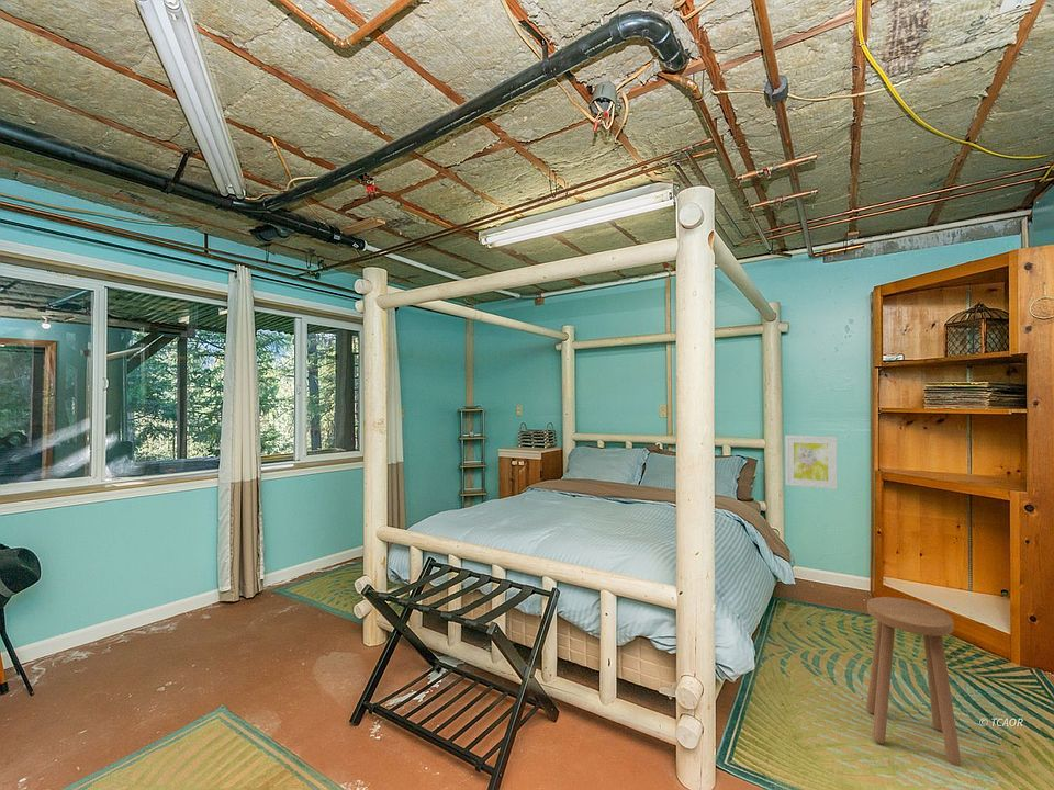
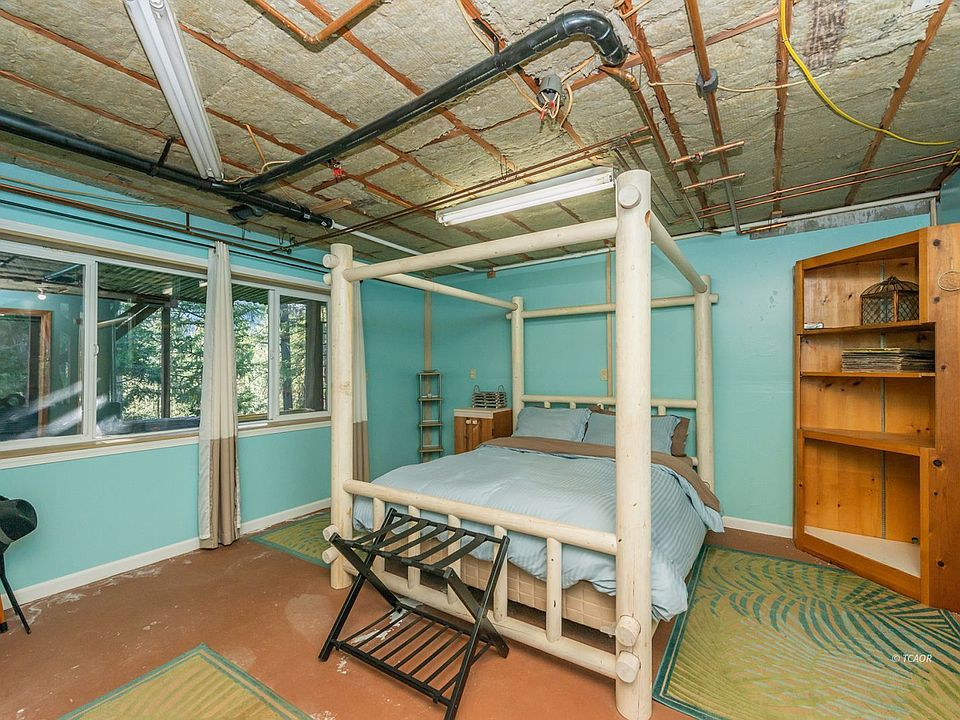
- wall art (810, 461)
- stool (890, 673)
